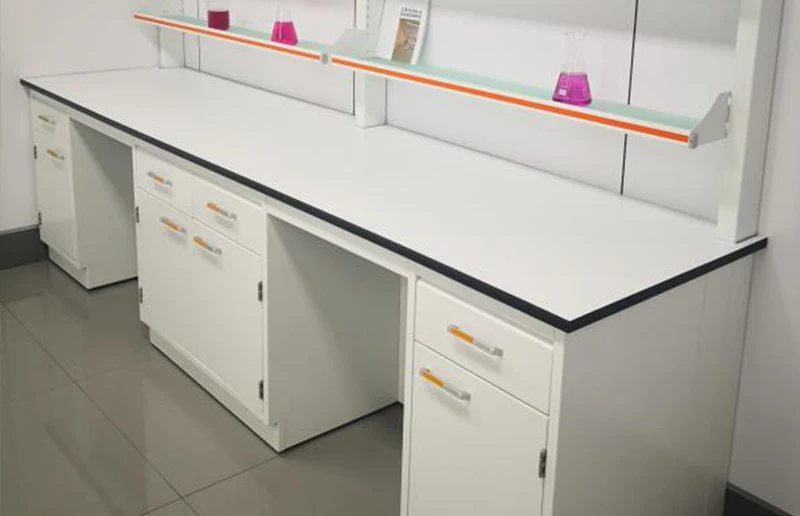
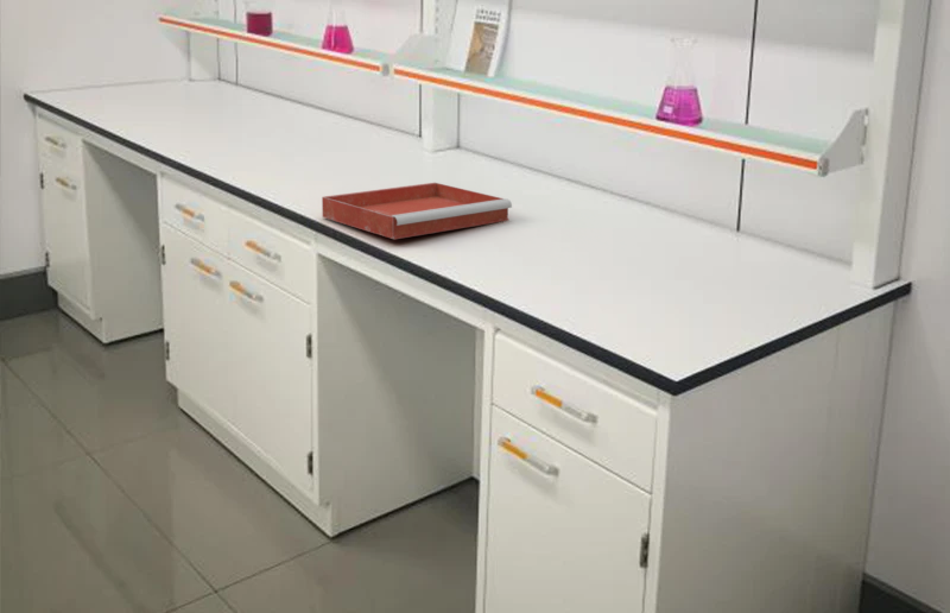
+ tray (417, 208)
